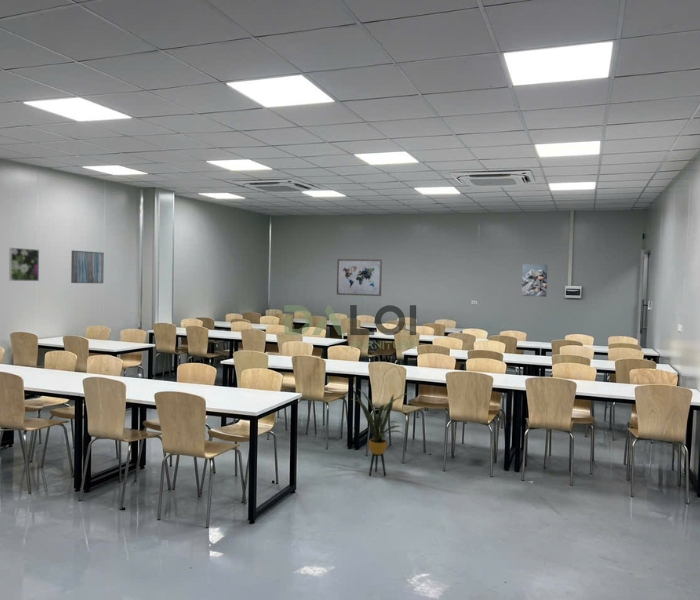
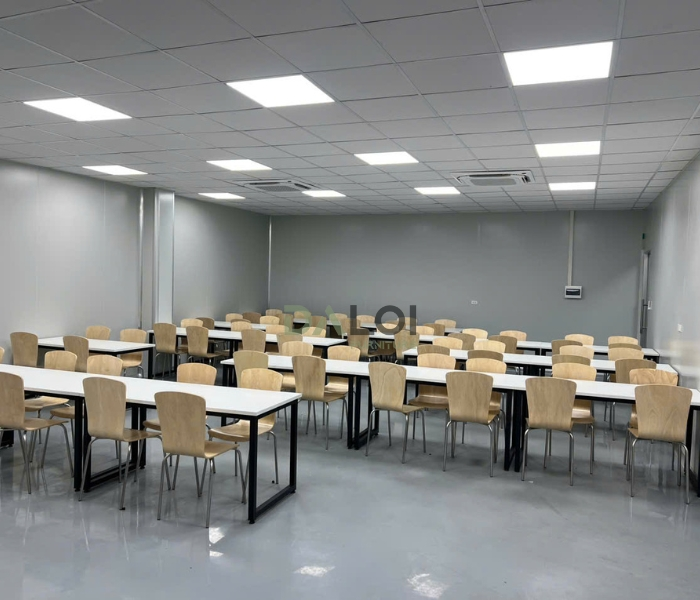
- wall art (87, 267)
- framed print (24, 264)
- wall art (358, 277)
- house plant (379, 432)
- wall art (534, 280)
